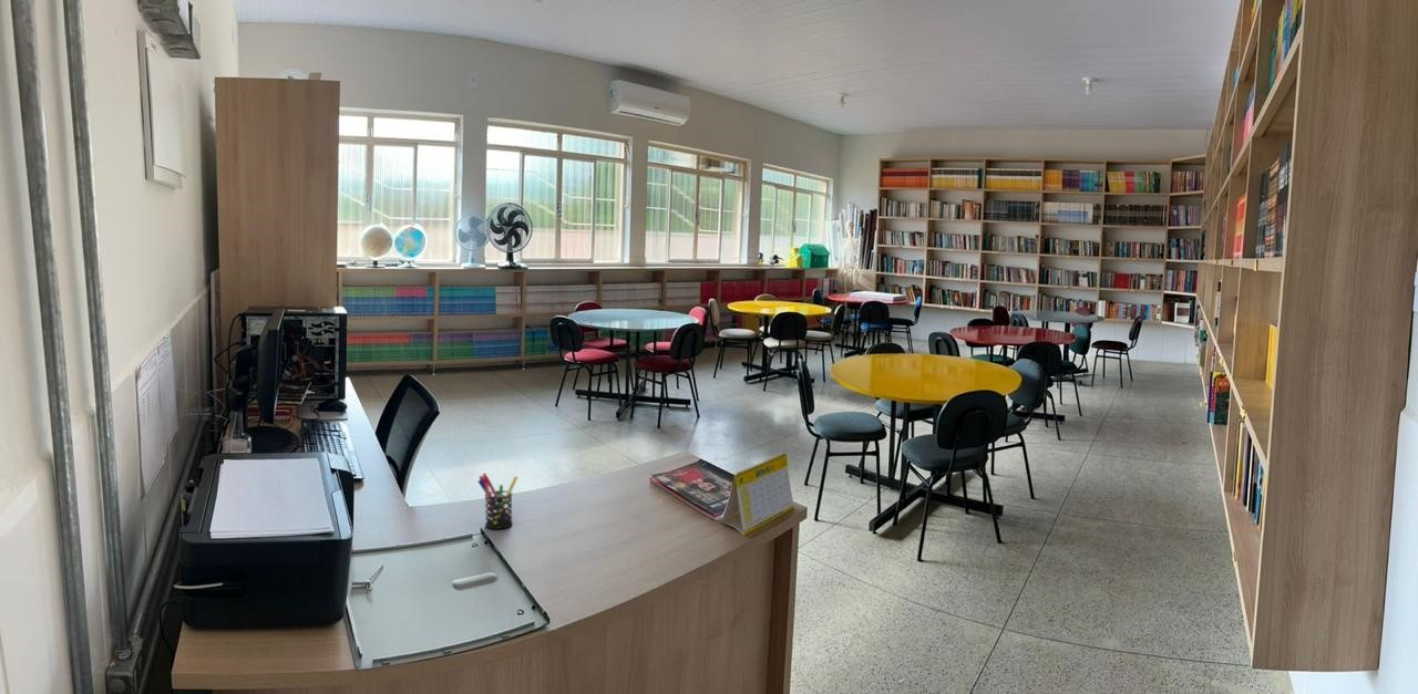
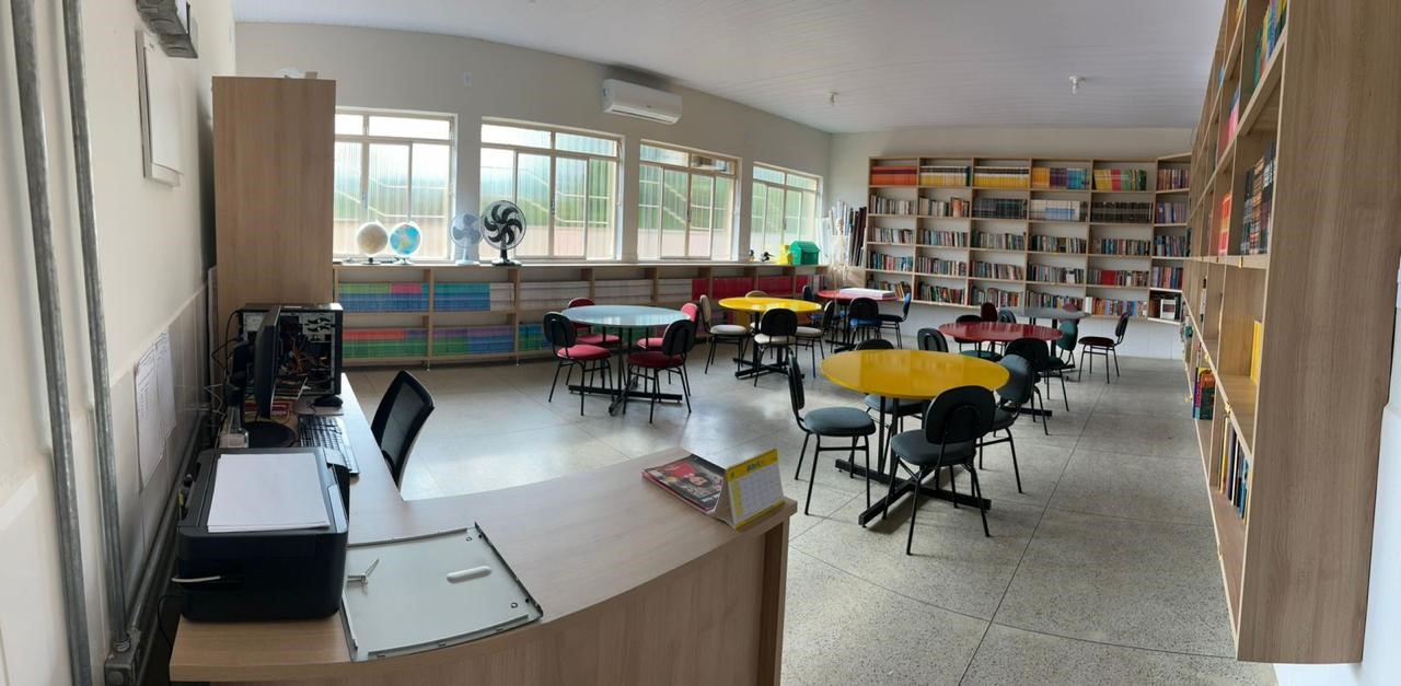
- pen holder (497, 499)
